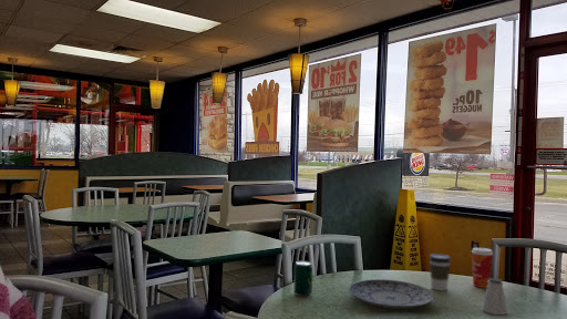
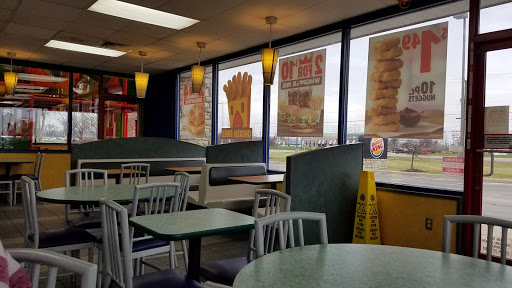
- beverage can (302, 278)
- saltshaker (494, 295)
- plate (390, 295)
- coffee cup (439, 271)
- paper cup (482, 267)
